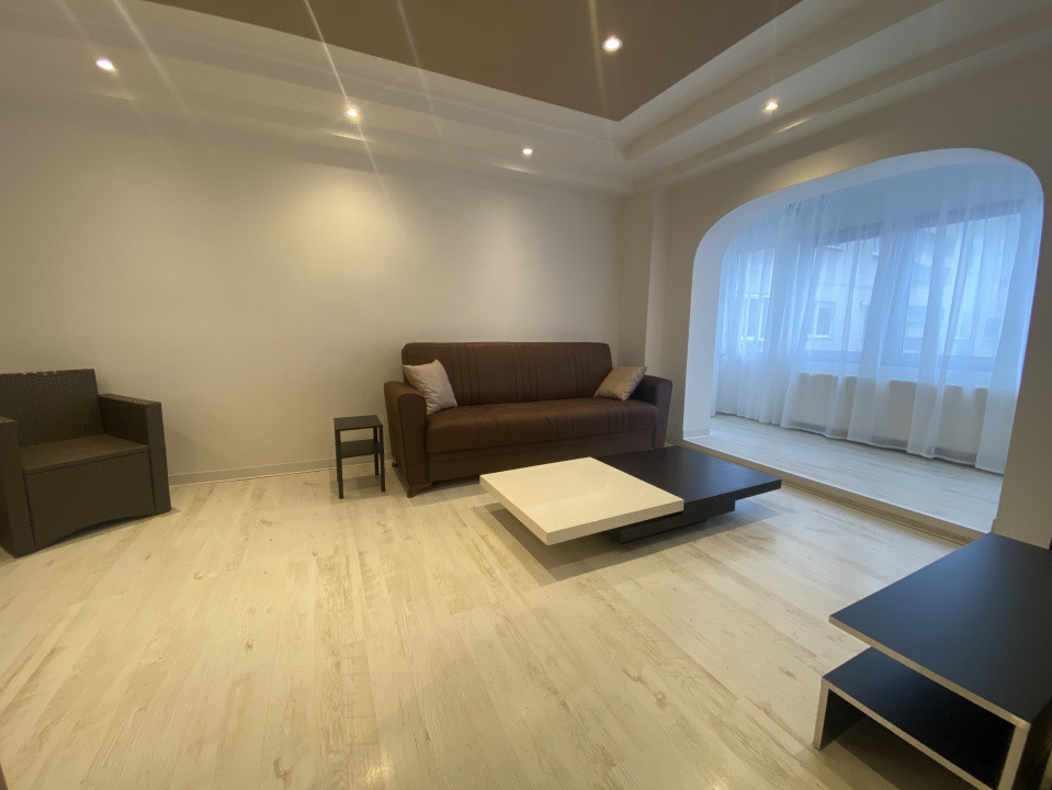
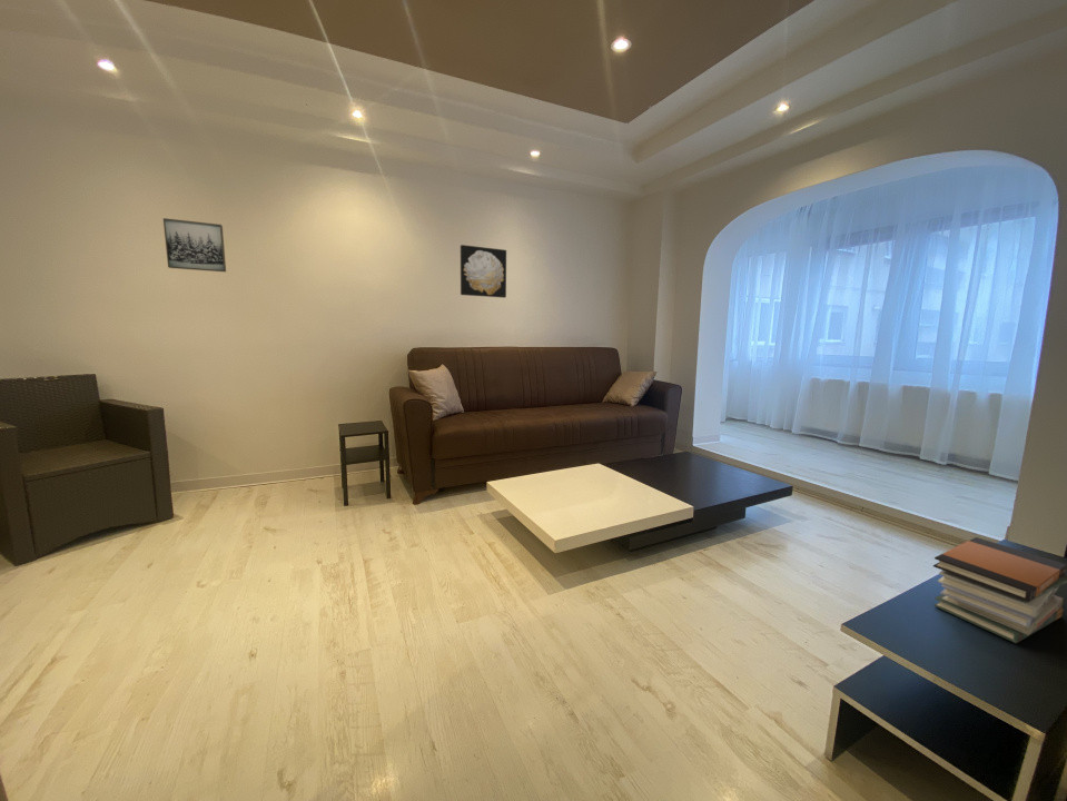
+ wall art (195, 246)
+ wall art (483, 271)
+ book stack (997, 586)
